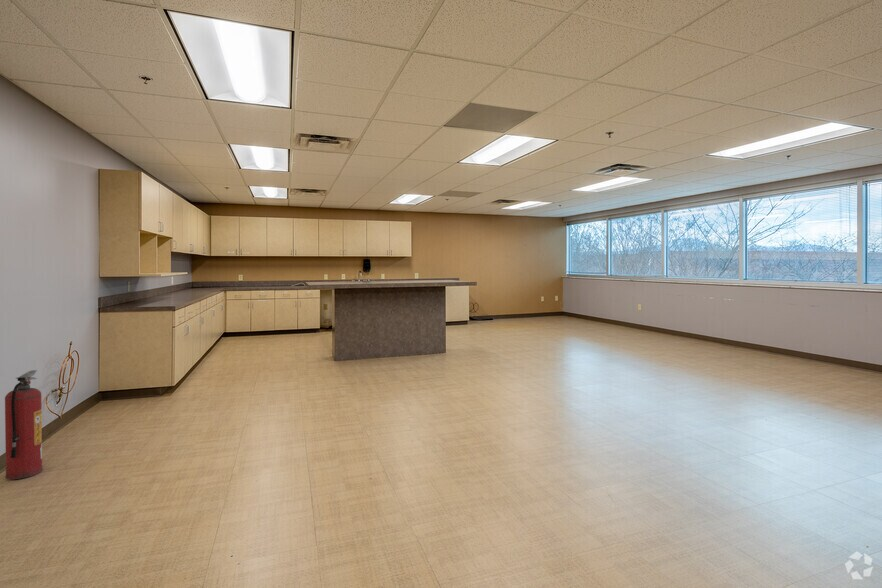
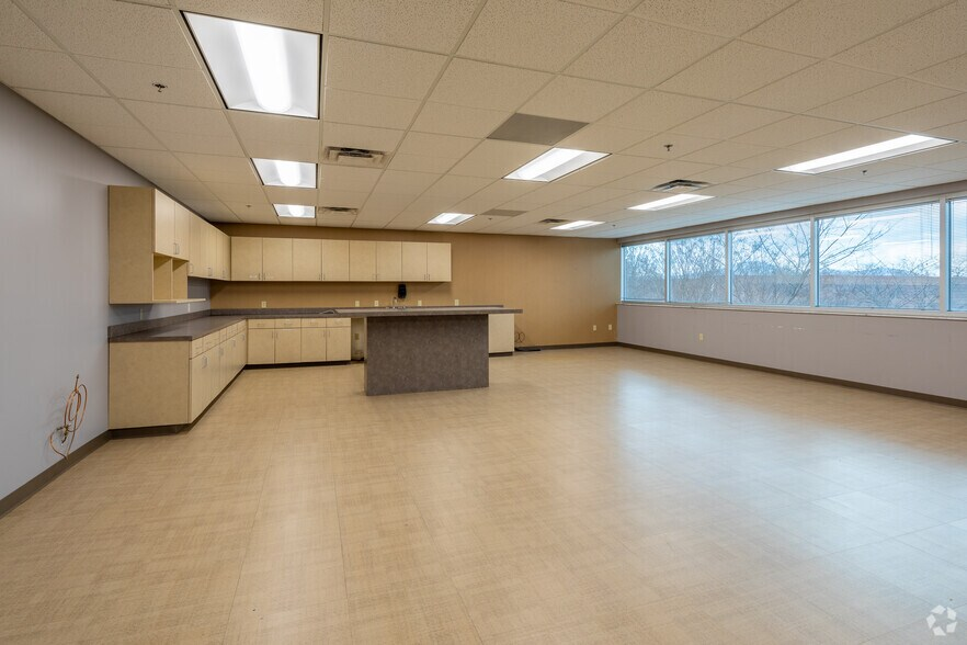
- fire extinguisher (23, 423)
